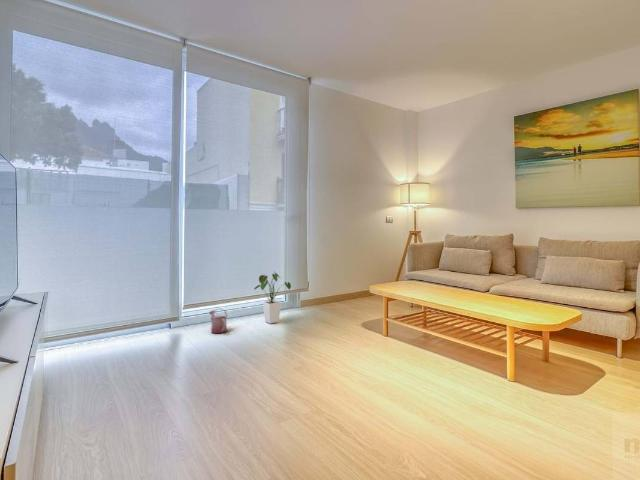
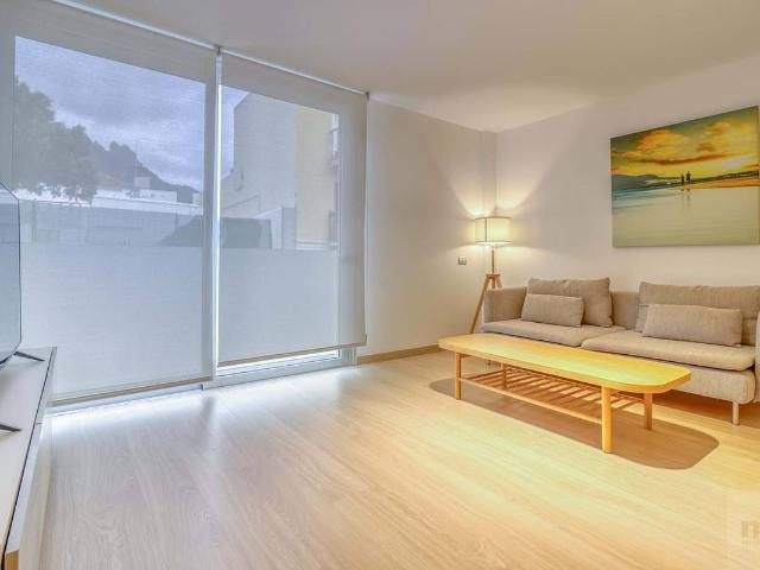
- watering can (217, 319)
- house plant (274, 296)
